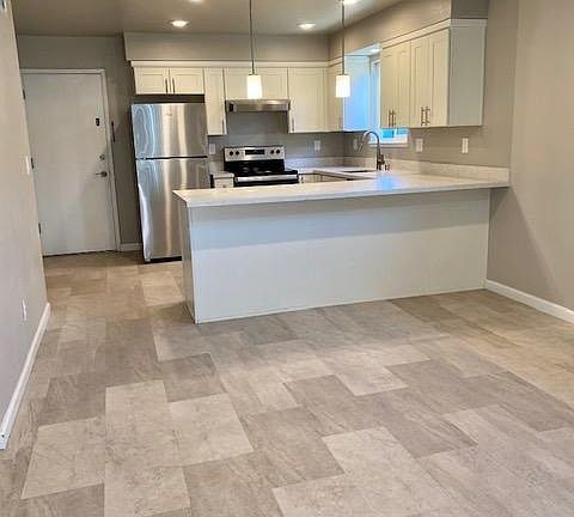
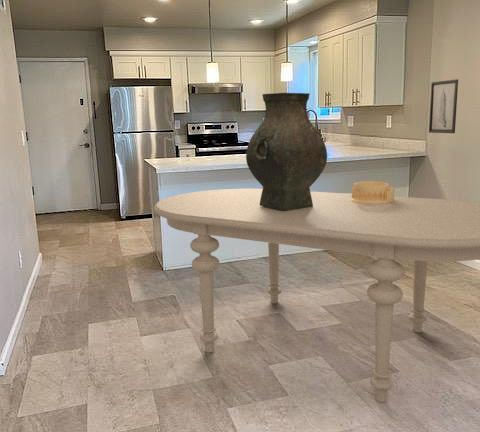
+ architectural model (372, 191)
+ vase (285, 150)
+ dining table (316, 248)
+ wall art (442, 107)
